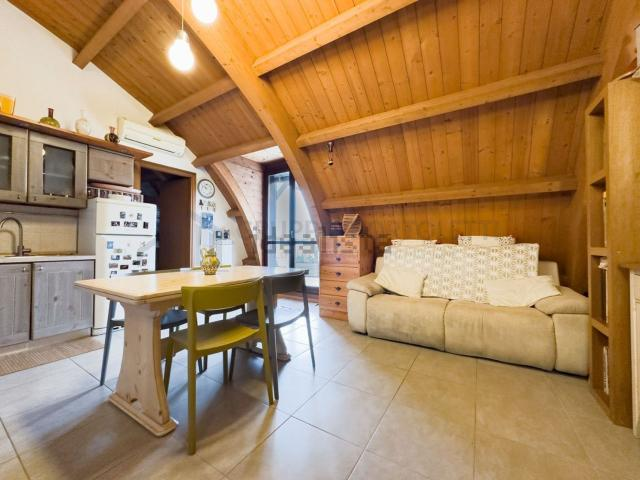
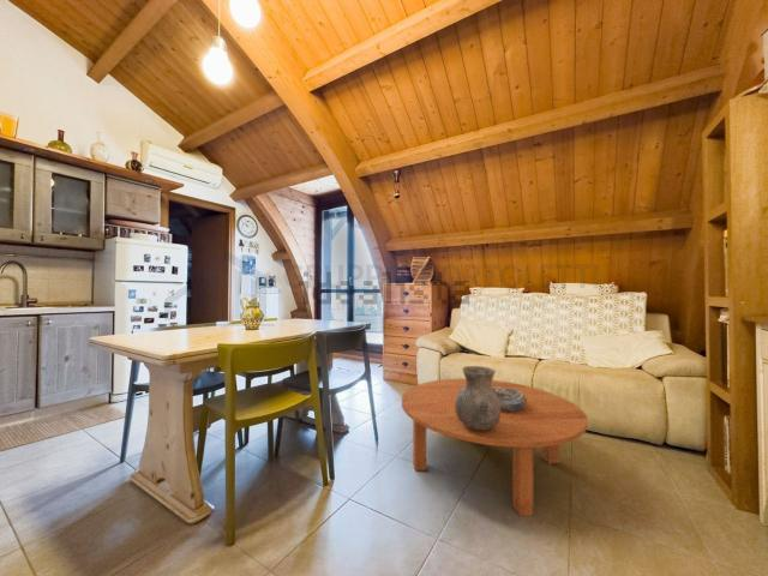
+ coffee table (486, 432)
+ vase (476, 397)
+ decorative bowl (503, 398)
